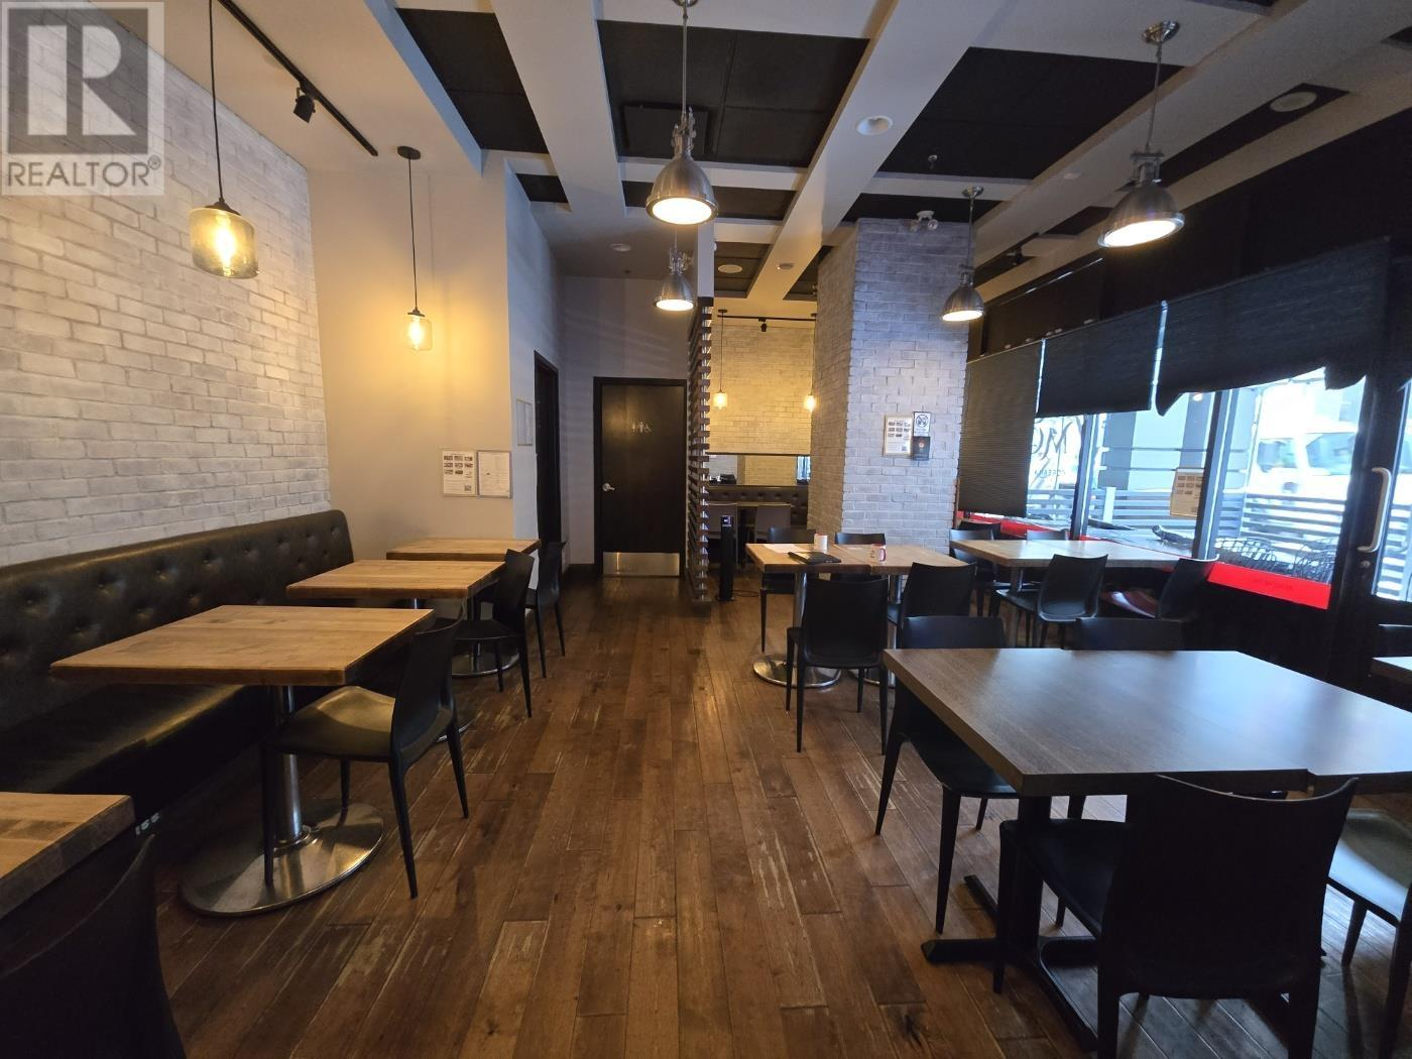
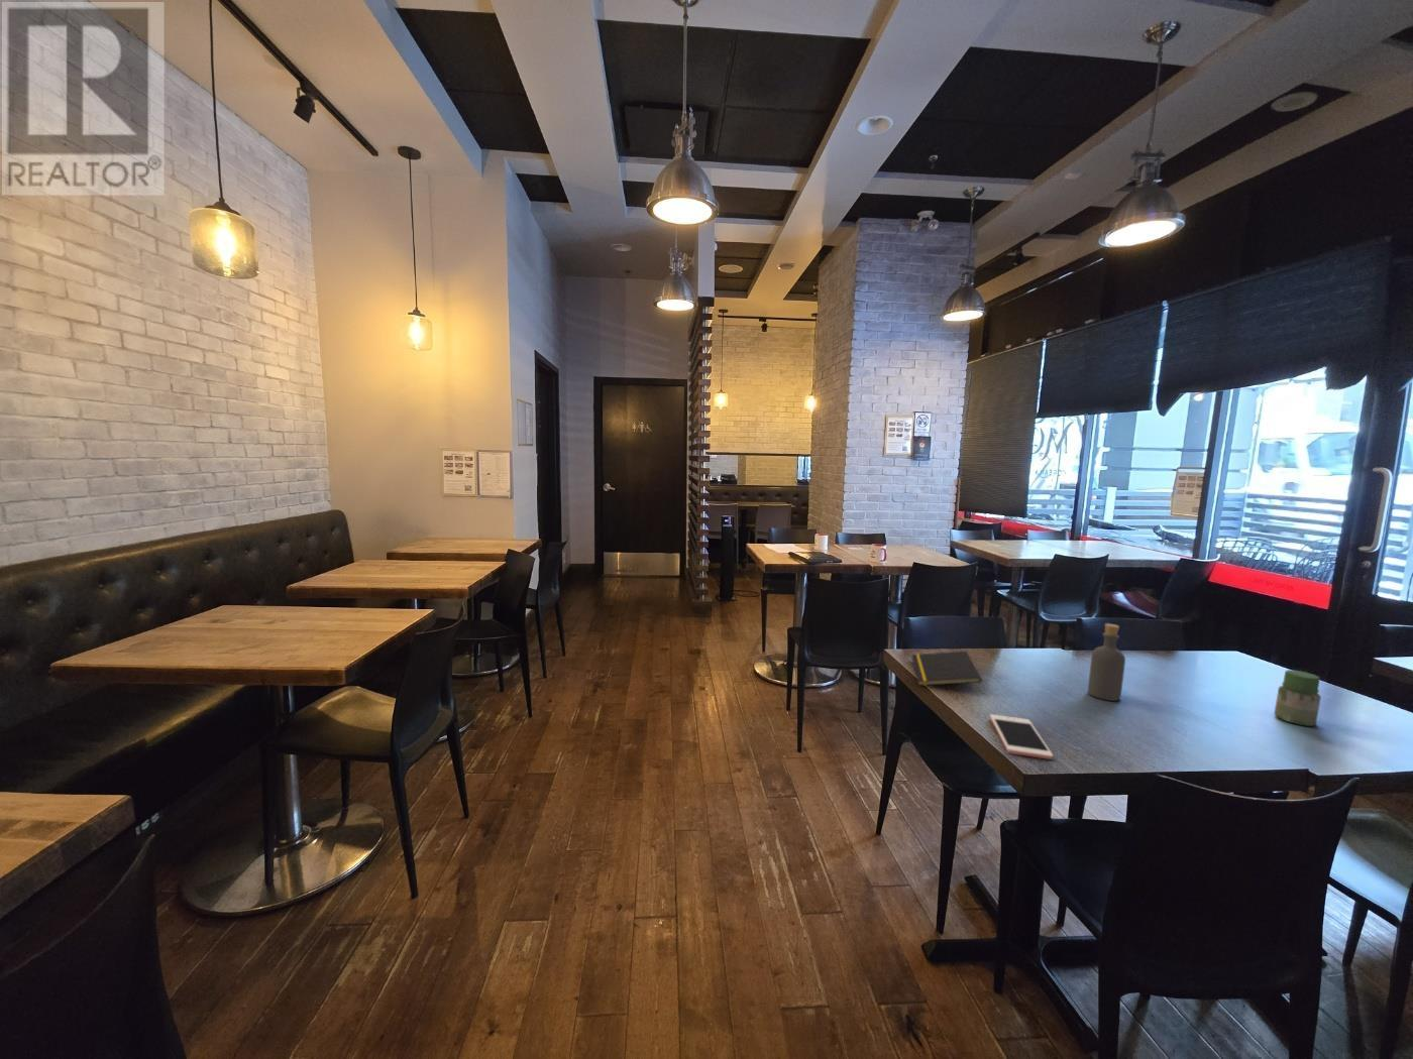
+ jar (1298, 697)
+ bottle (1107, 661)
+ notepad (943, 666)
+ cell phone (1018, 735)
